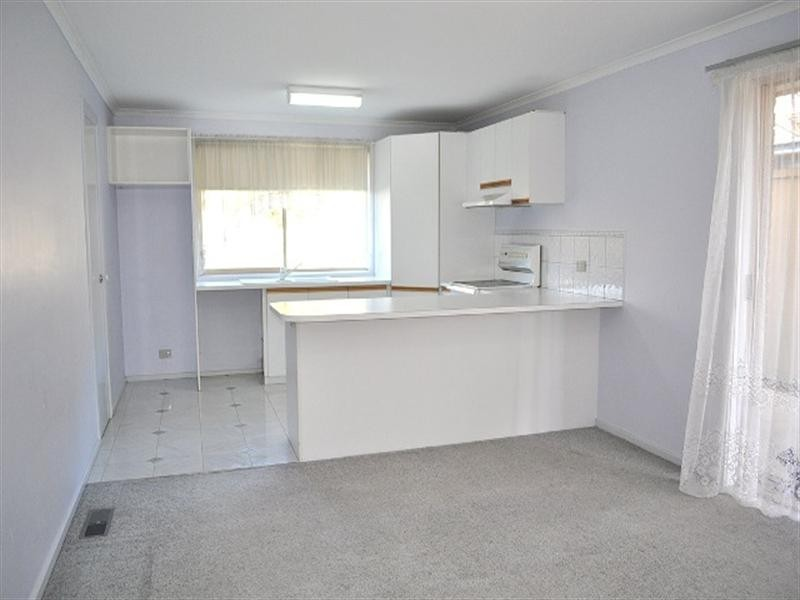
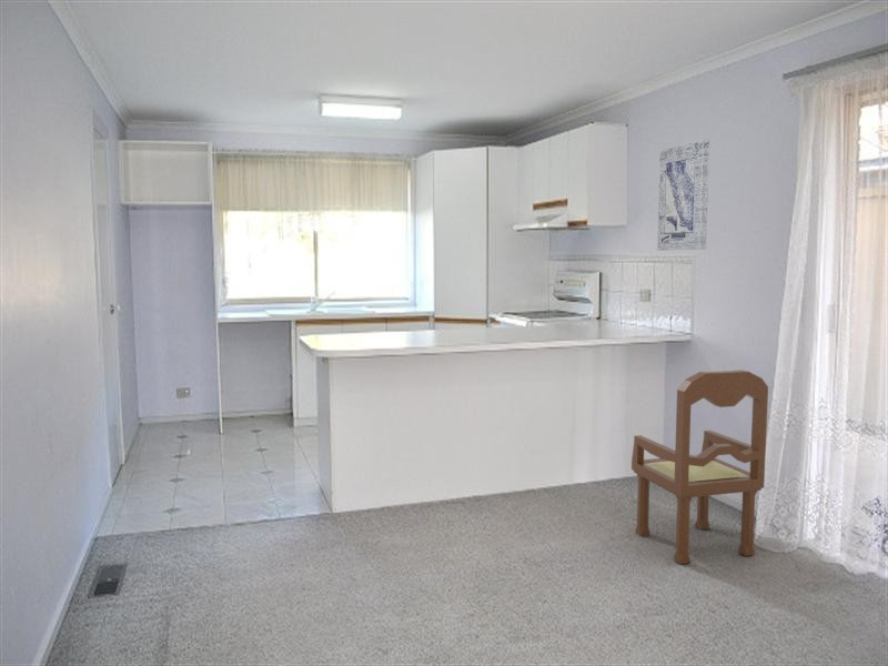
+ dining chair (696, 455)
+ wall art (682, 198)
